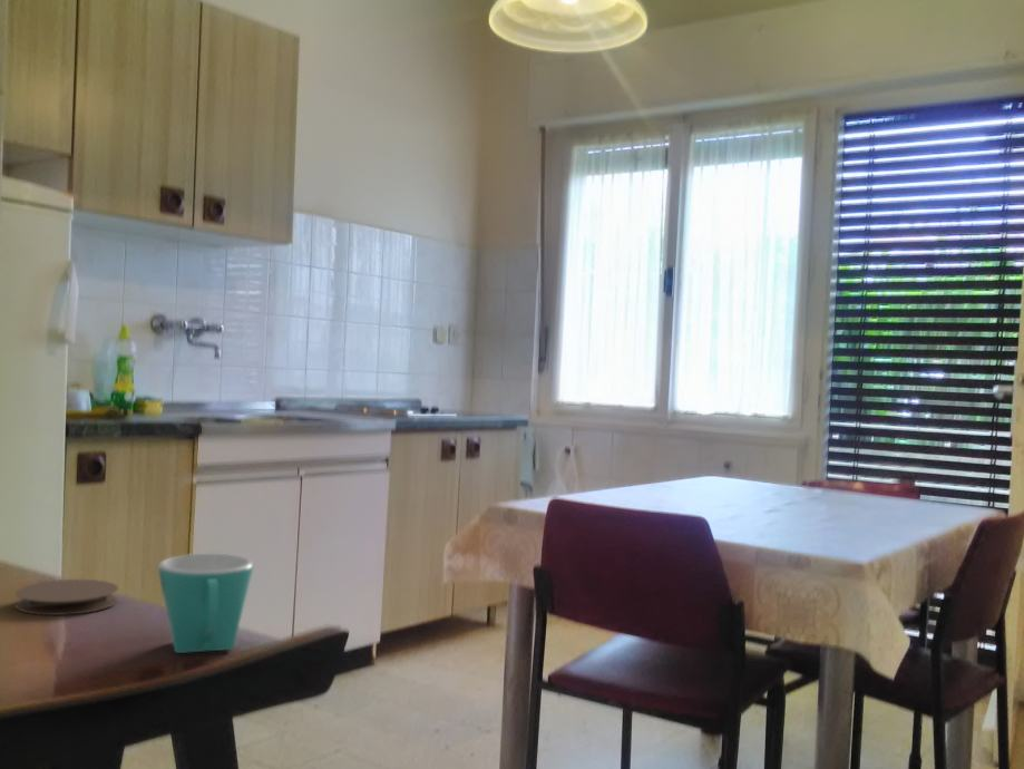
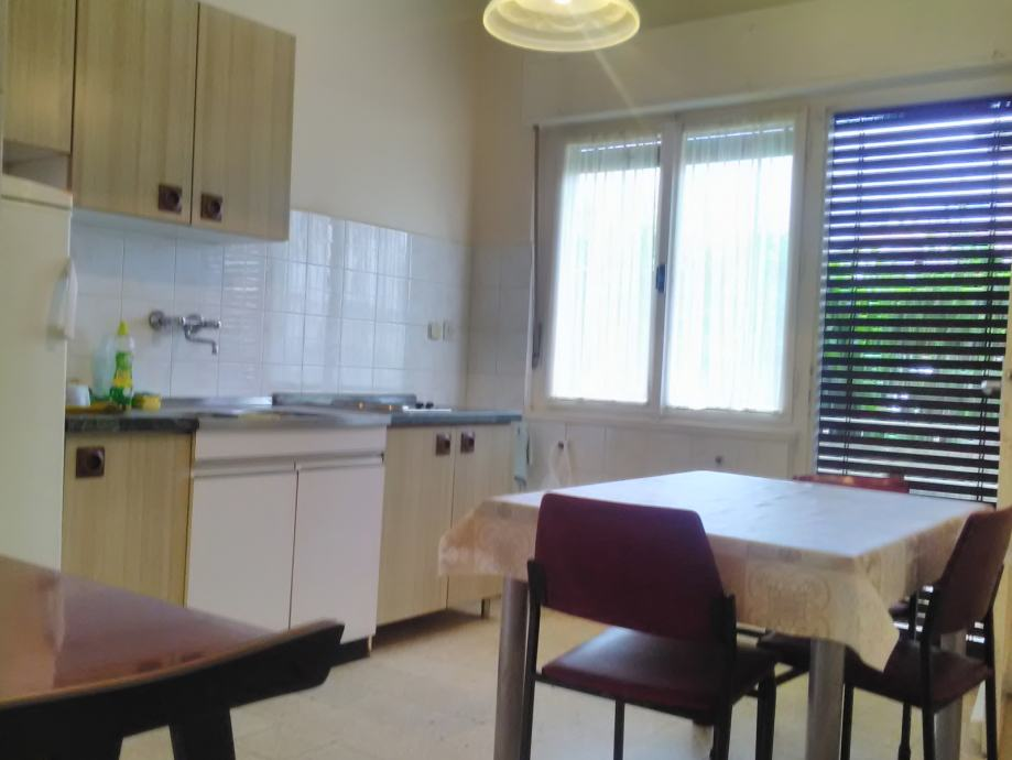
- coaster (67, 596)
- mug (206, 607)
